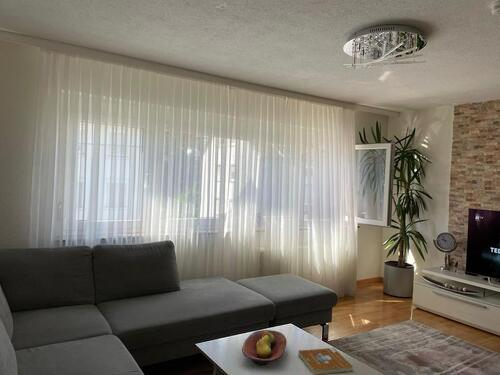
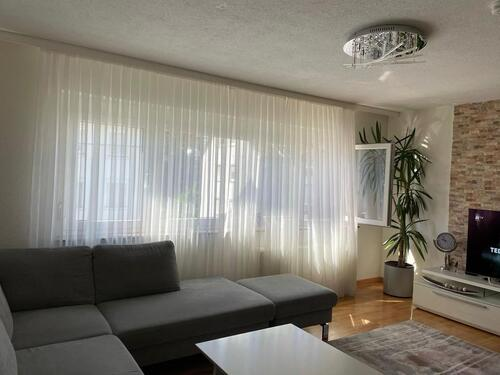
- fruit bowl (264, 344)
- book (324, 360)
